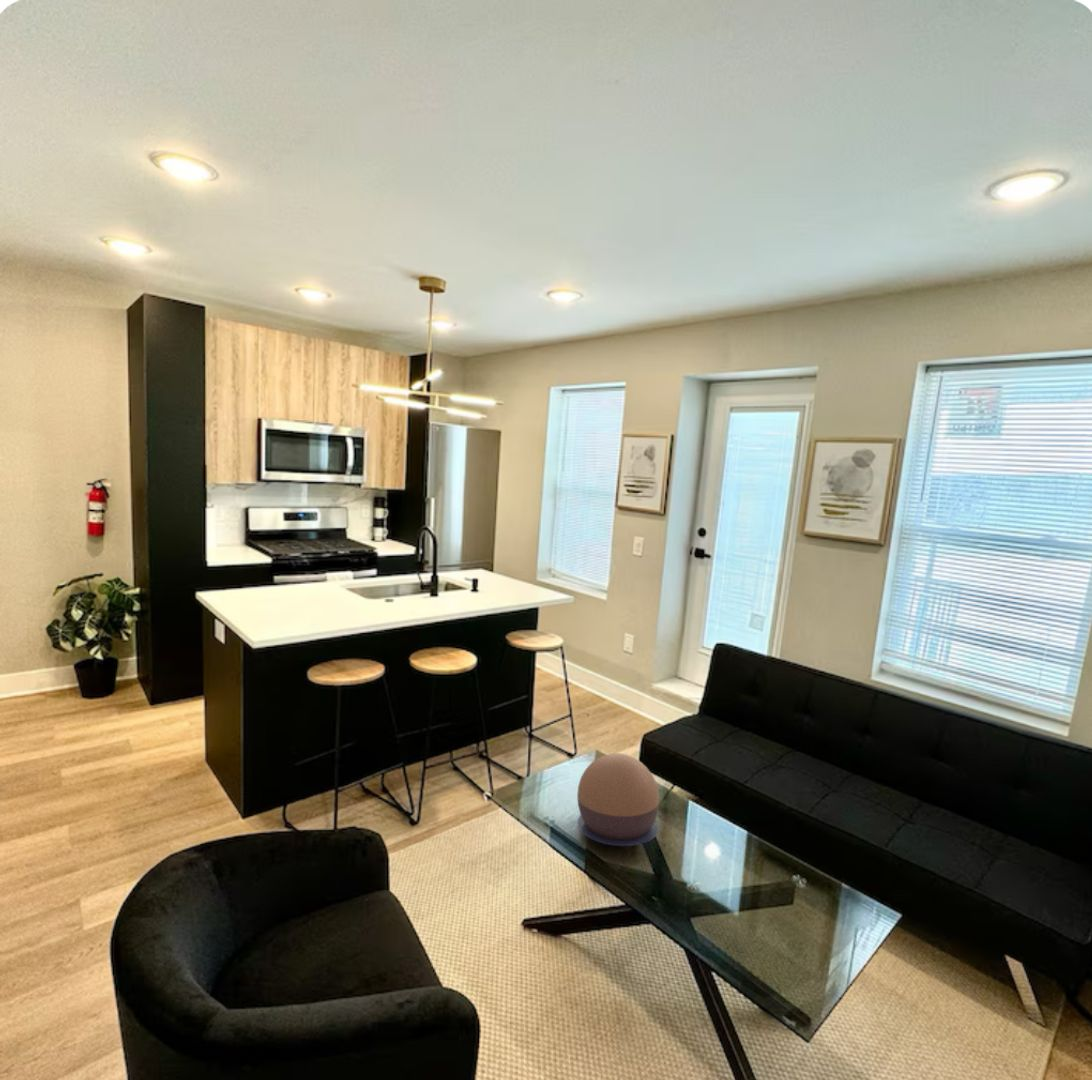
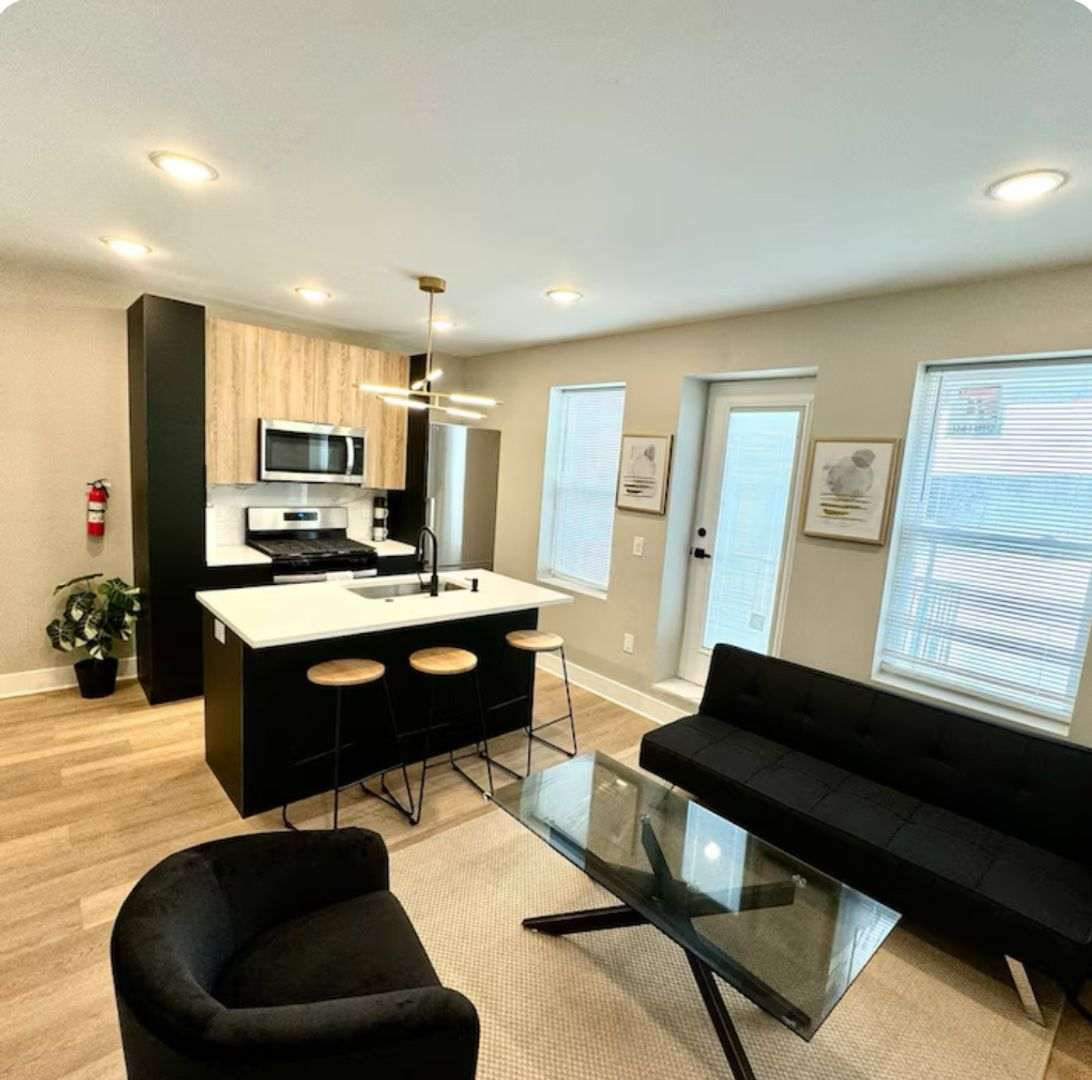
- decorative bowl (619, 798)
